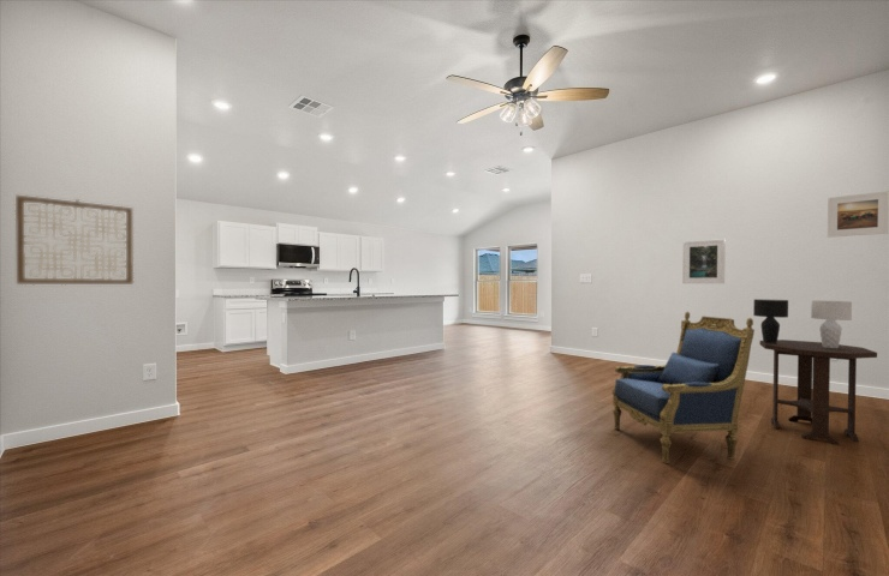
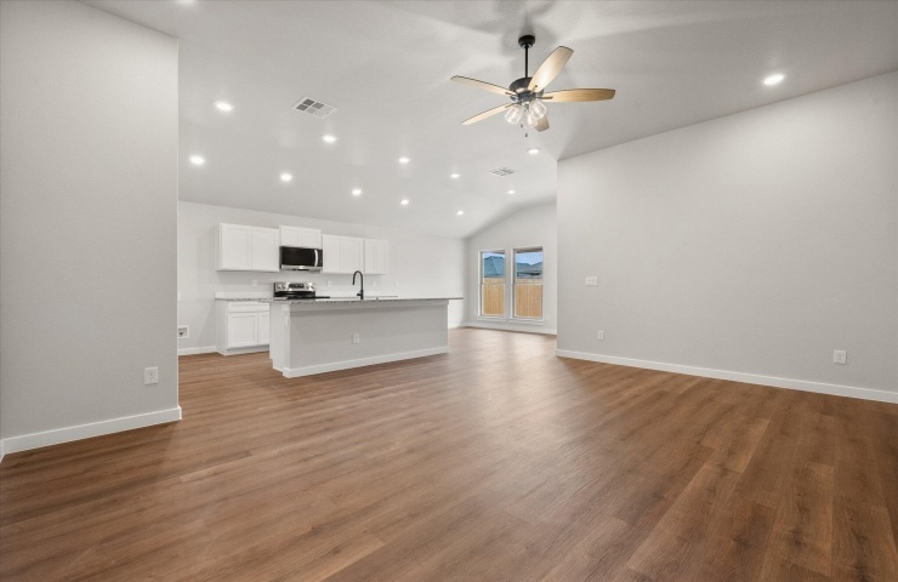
- side table (812, 388)
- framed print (703, 262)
- armchair (676, 371)
- wall art (78, 240)
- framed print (857, 215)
- table lamp (811, 317)
